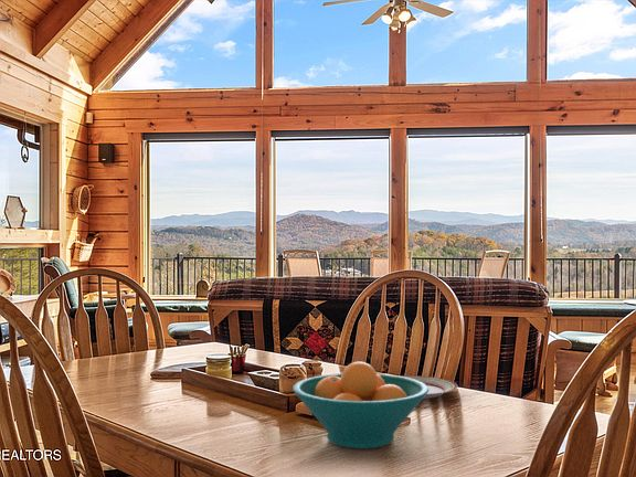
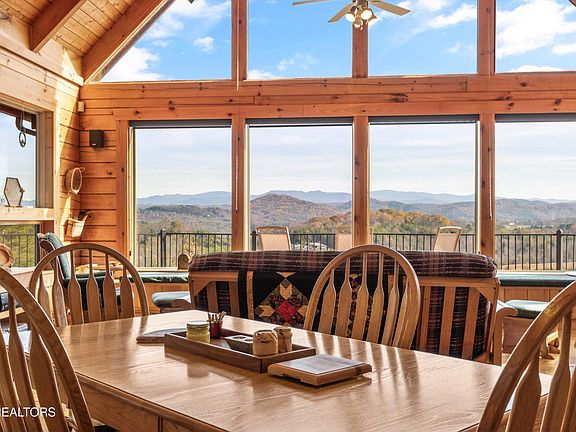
- plate (416, 380)
- fruit bowl (360, 401)
